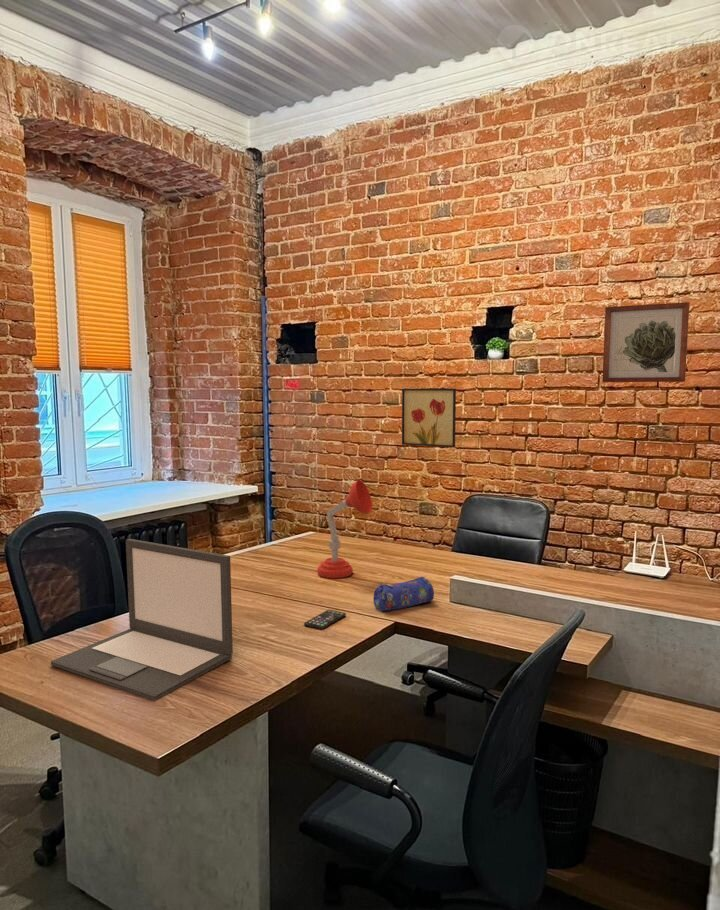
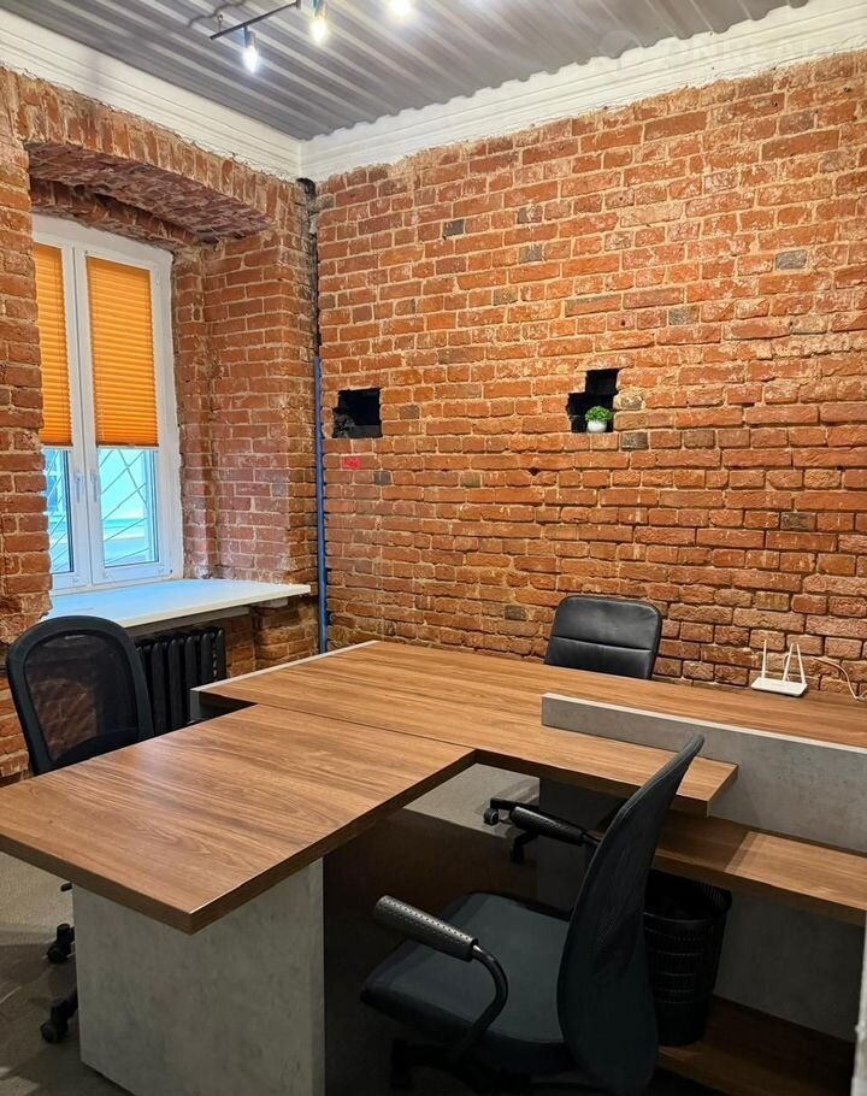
- wall art (428, 417)
- pencil case (403, 593)
- wall art (644, 343)
- smartphone (325, 619)
- laptop (141, 610)
- desk lamp (336, 531)
